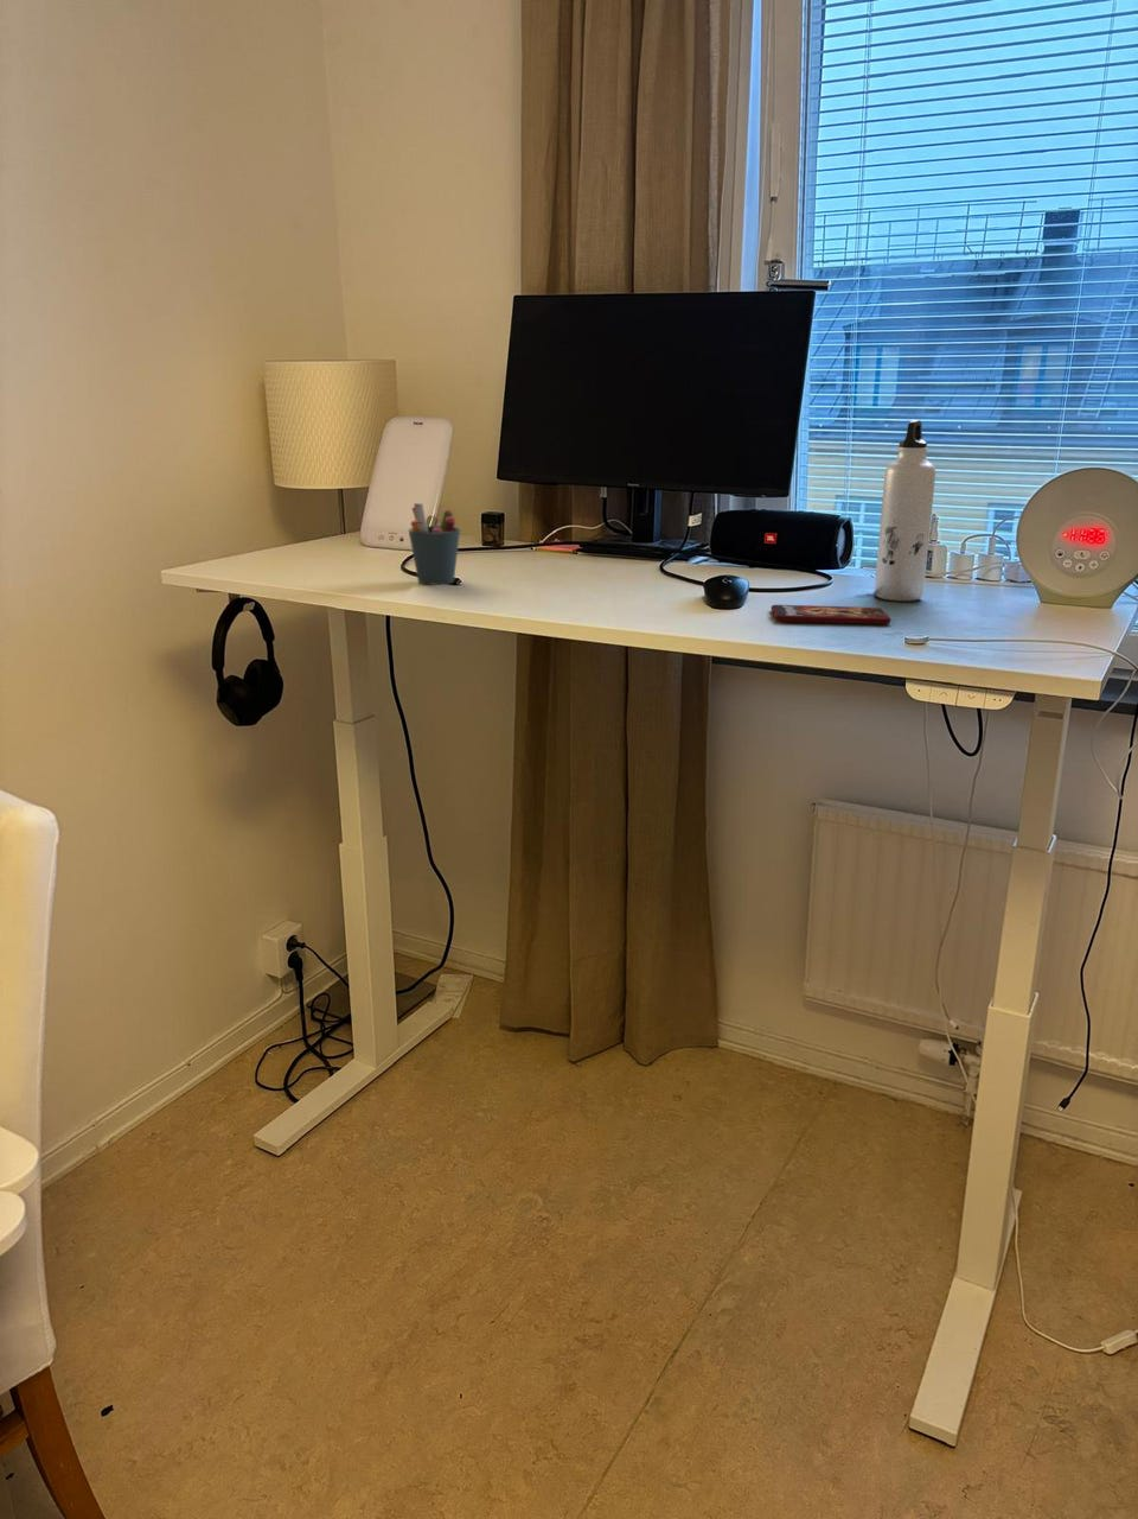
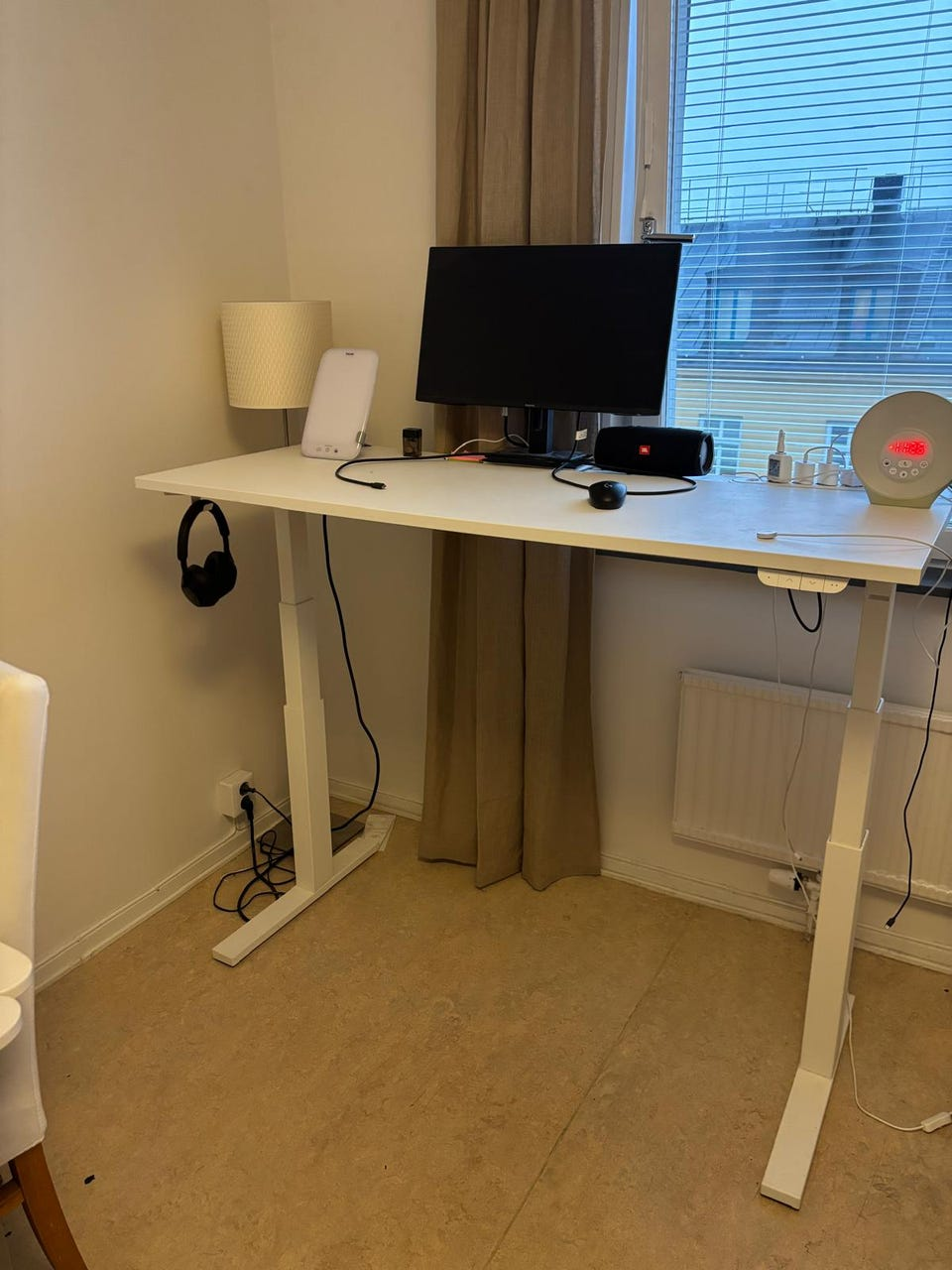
- smartphone (828, 614)
- water bottle (906, 511)
- pen holder (434, 541)
